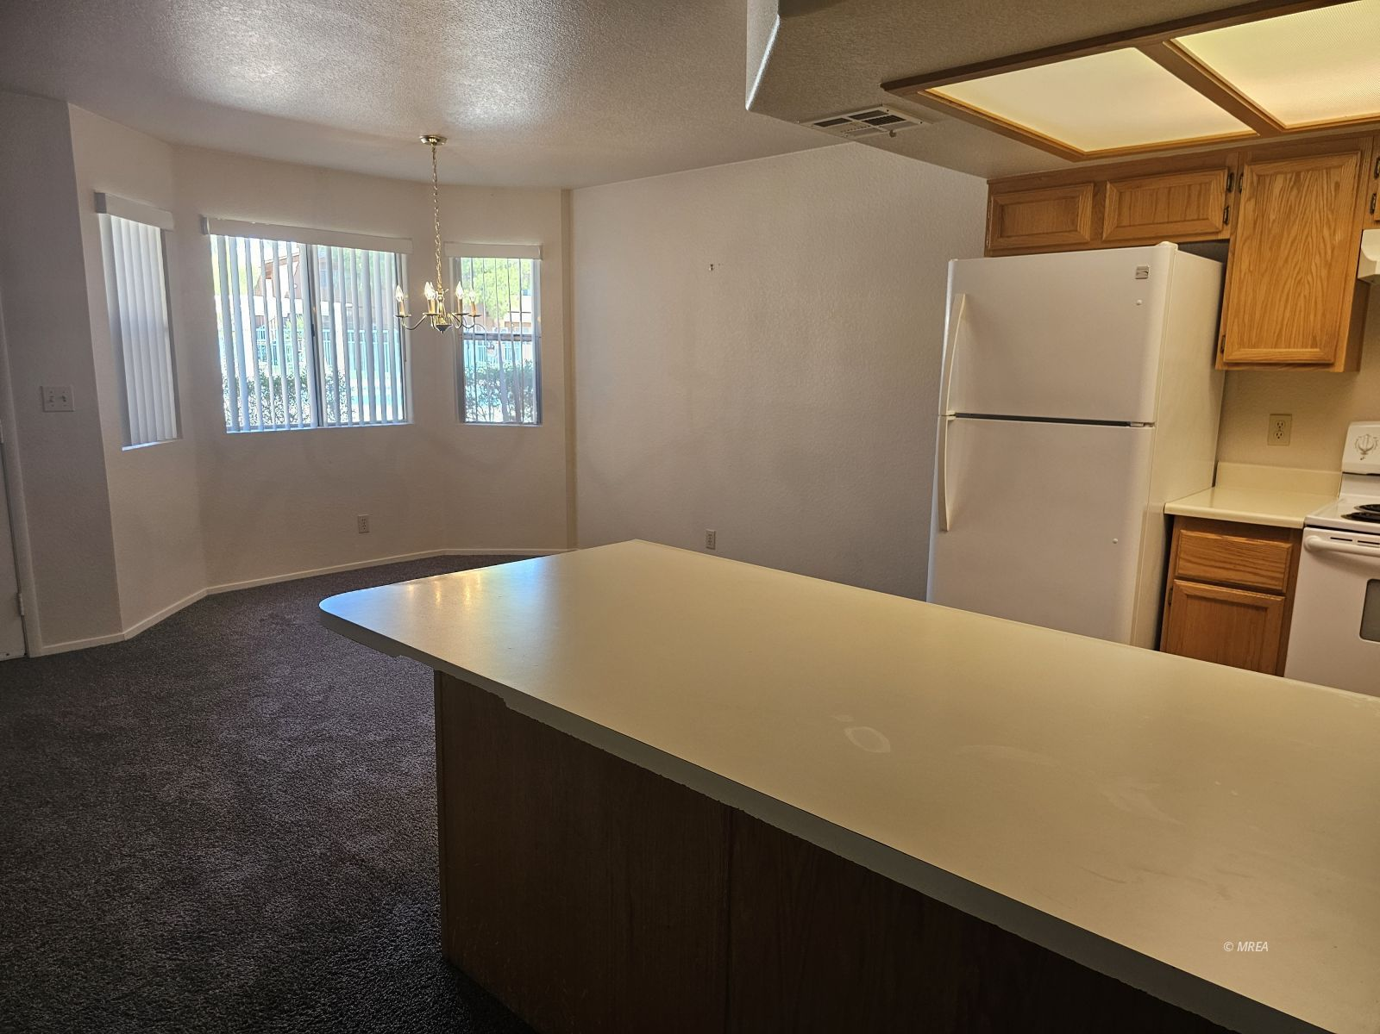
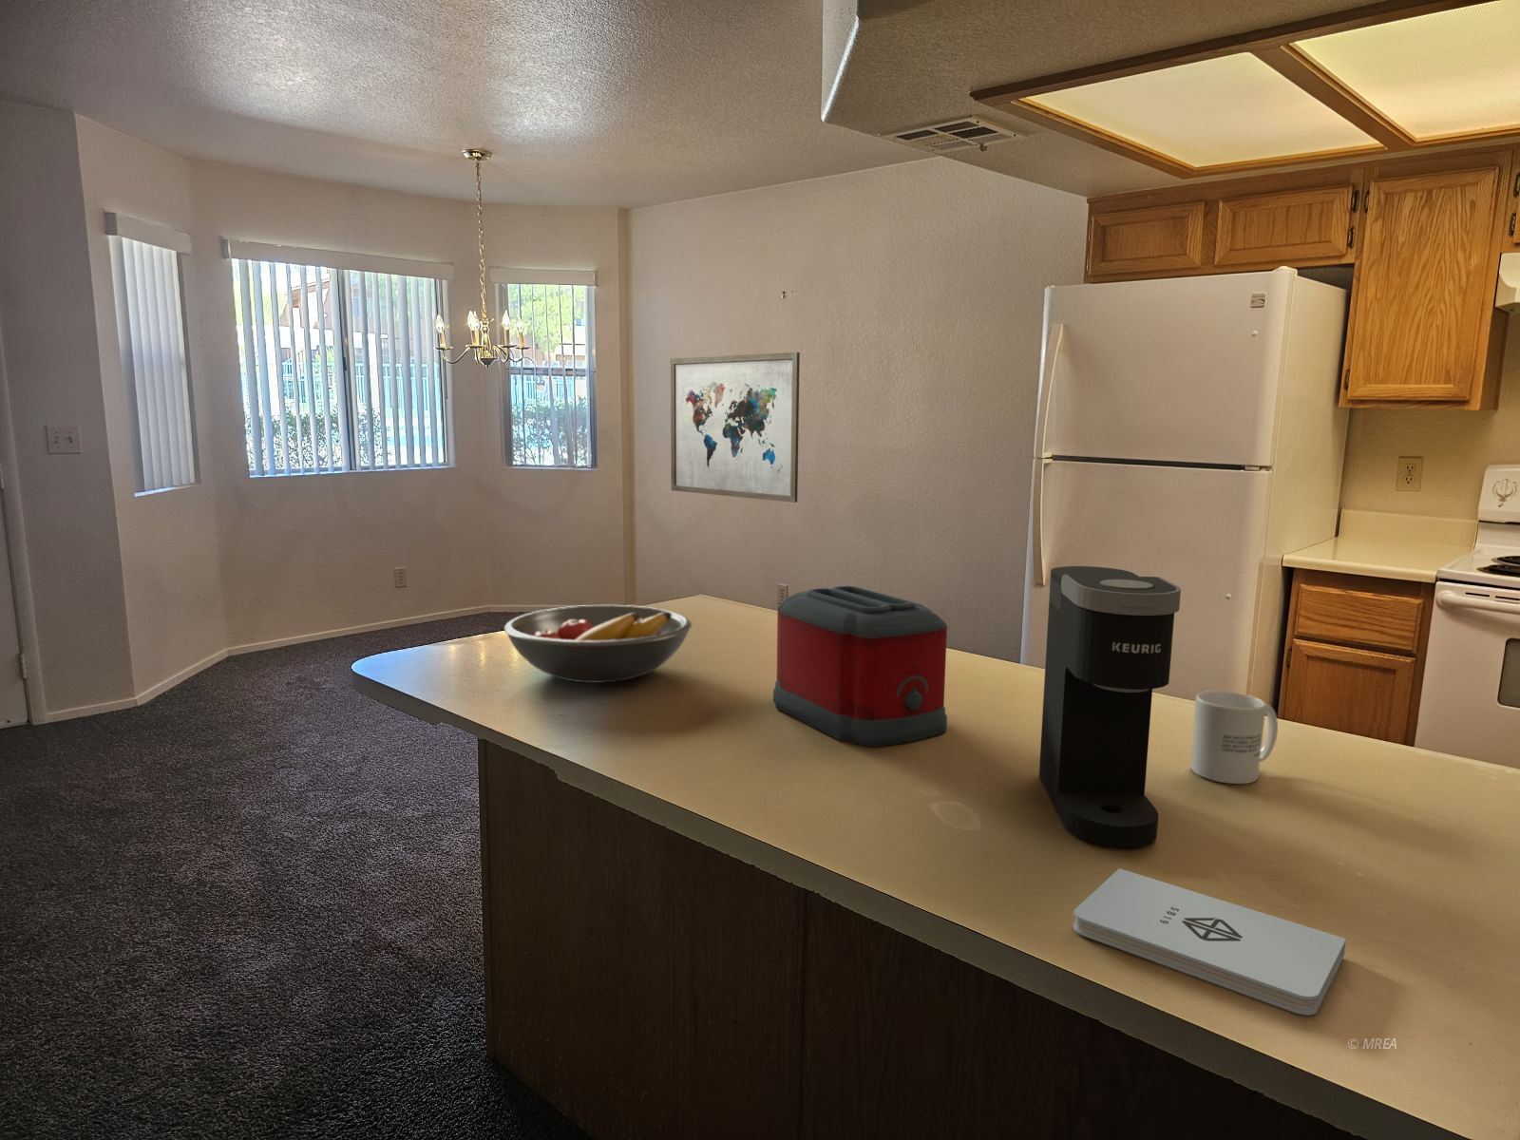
+ coffee maker (1101, 692)
+ wall art (730, 426)
+ toaster (855, 655)
+ notepad (1204, 934)
+ fruit bowl (598, 641)
+ mug (1232, 733)
